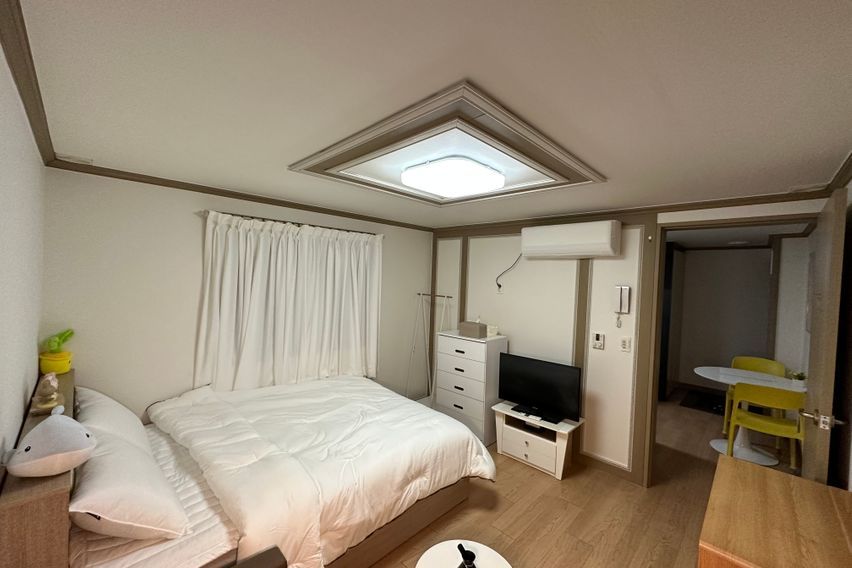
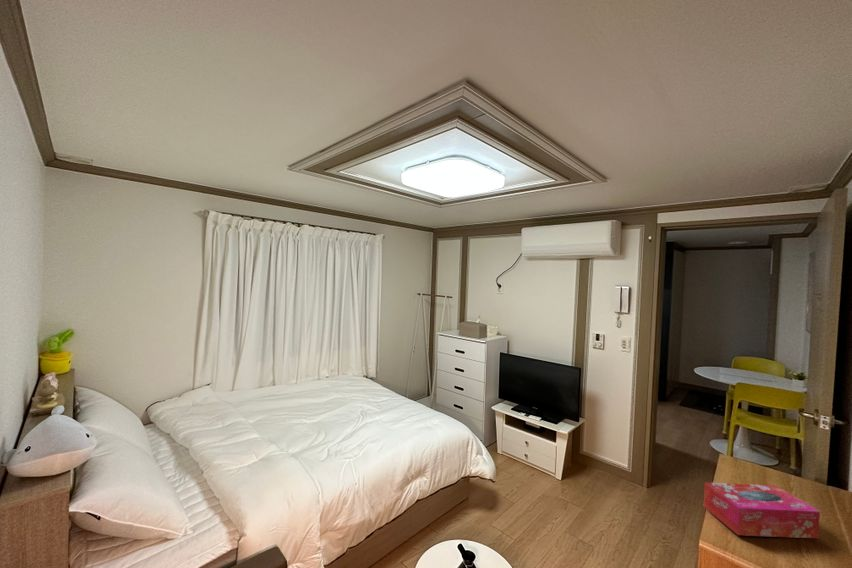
+ tissue box (758, 508)
